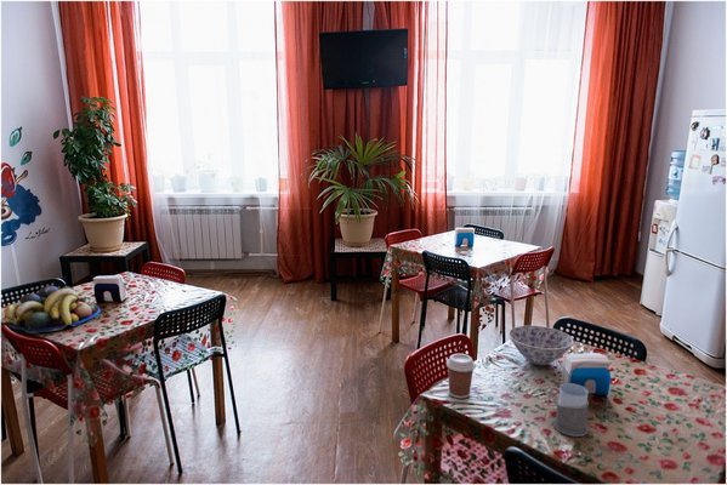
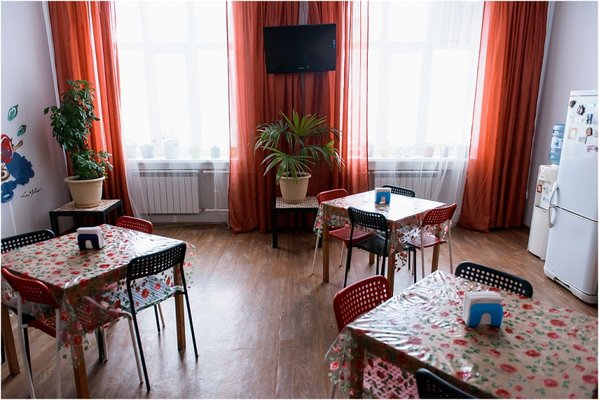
- mug (567, 405)
- coffee cup (460, 375)
- fruit bowl (55, 303)
- bowl (539, 349)
